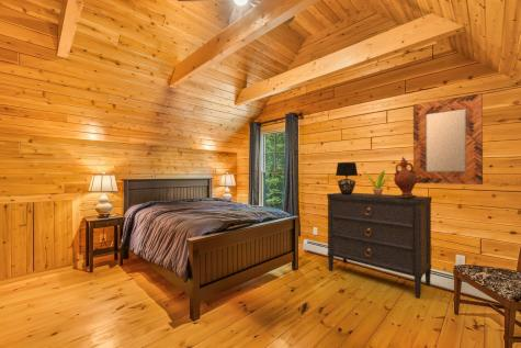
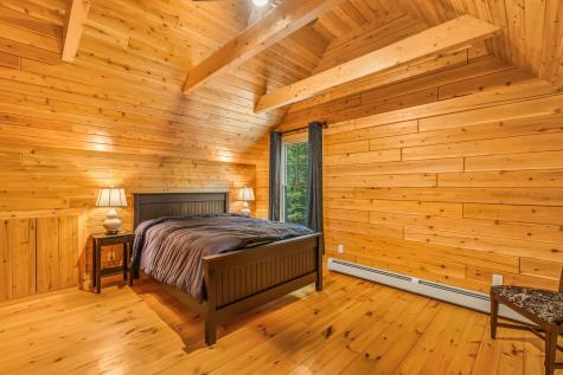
- potted plant (377, 182)
- dresser (375, 236)
- lidded ewer (406, 177)
- home mirror (445, 142)
- table lamp (347, 179)
